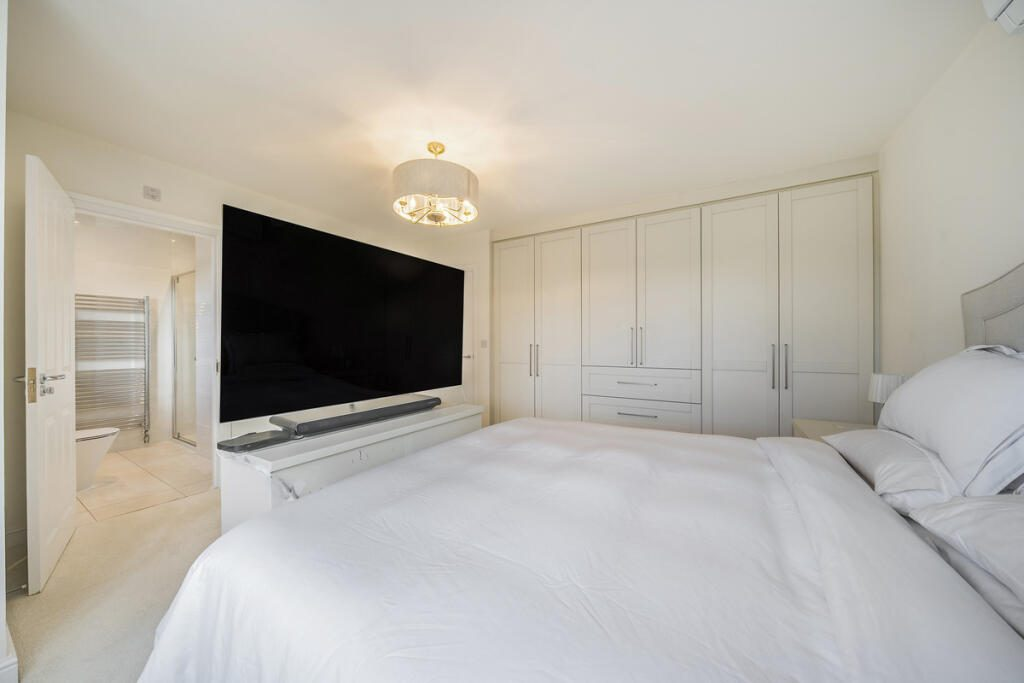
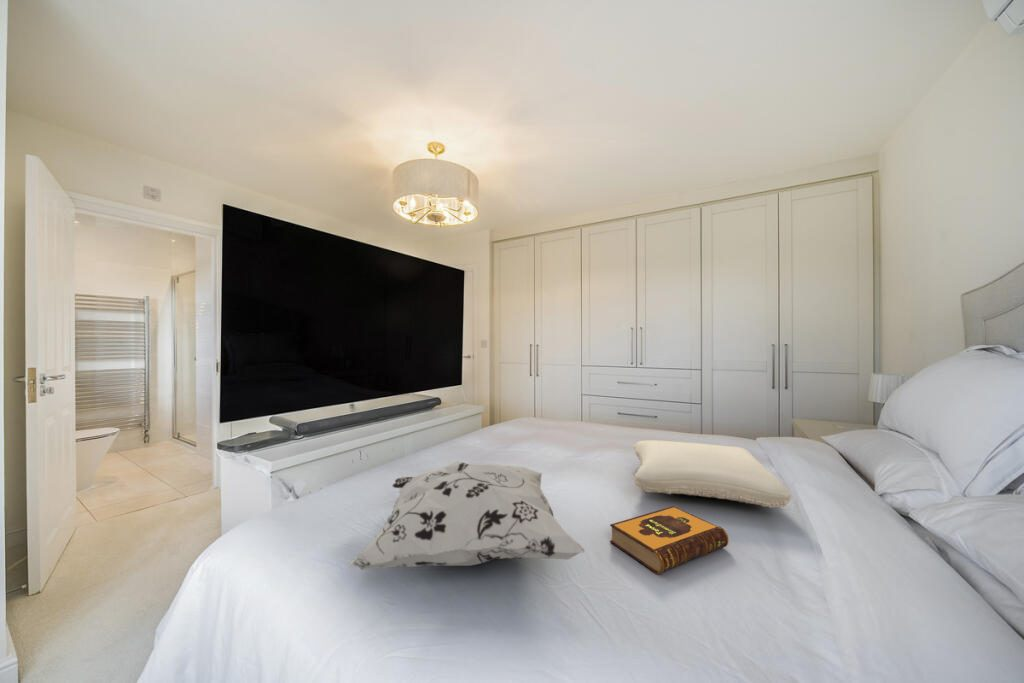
+ decorative pillow (470, 507)
+ hardback book (668, 536)
+ pillow (697, 468)
